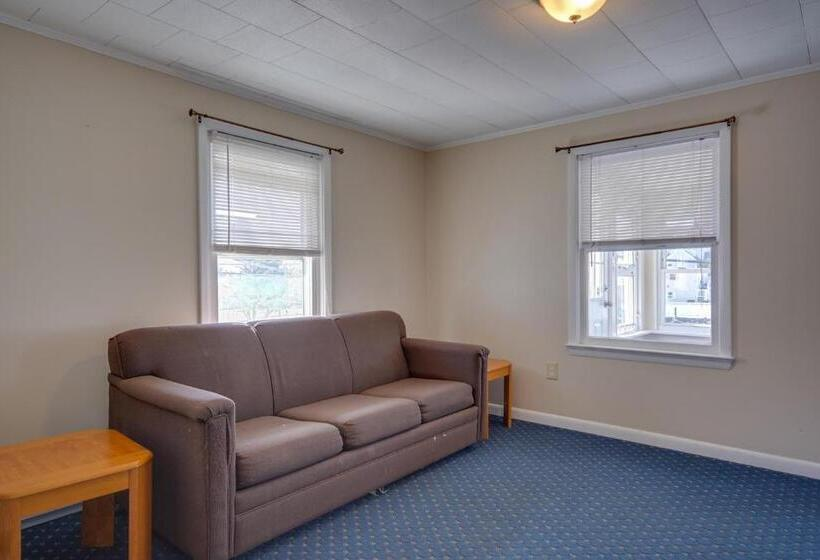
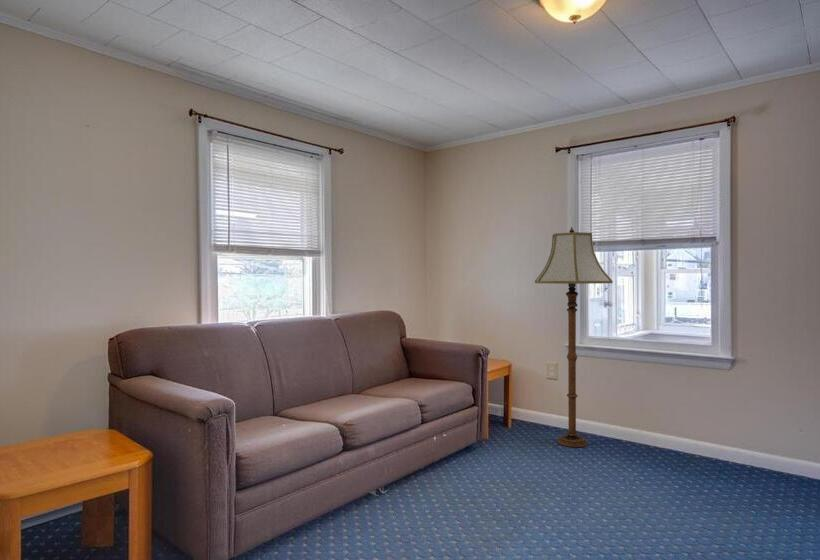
+ floor lamp (571, 334)
